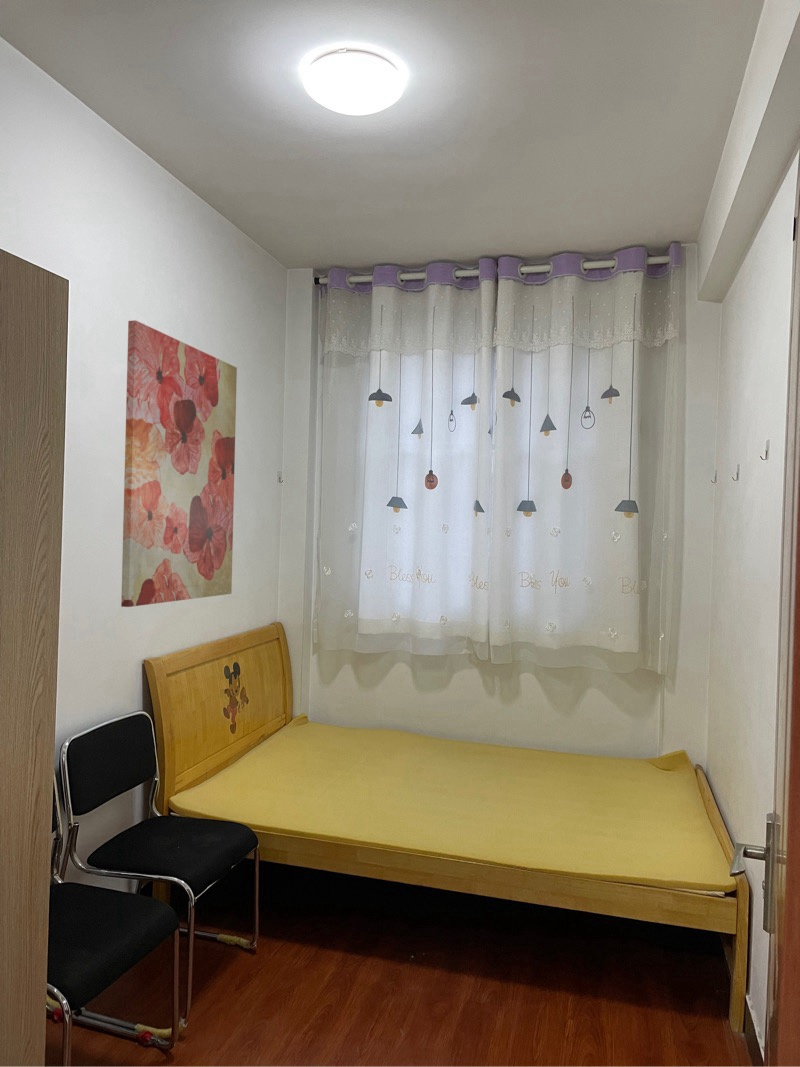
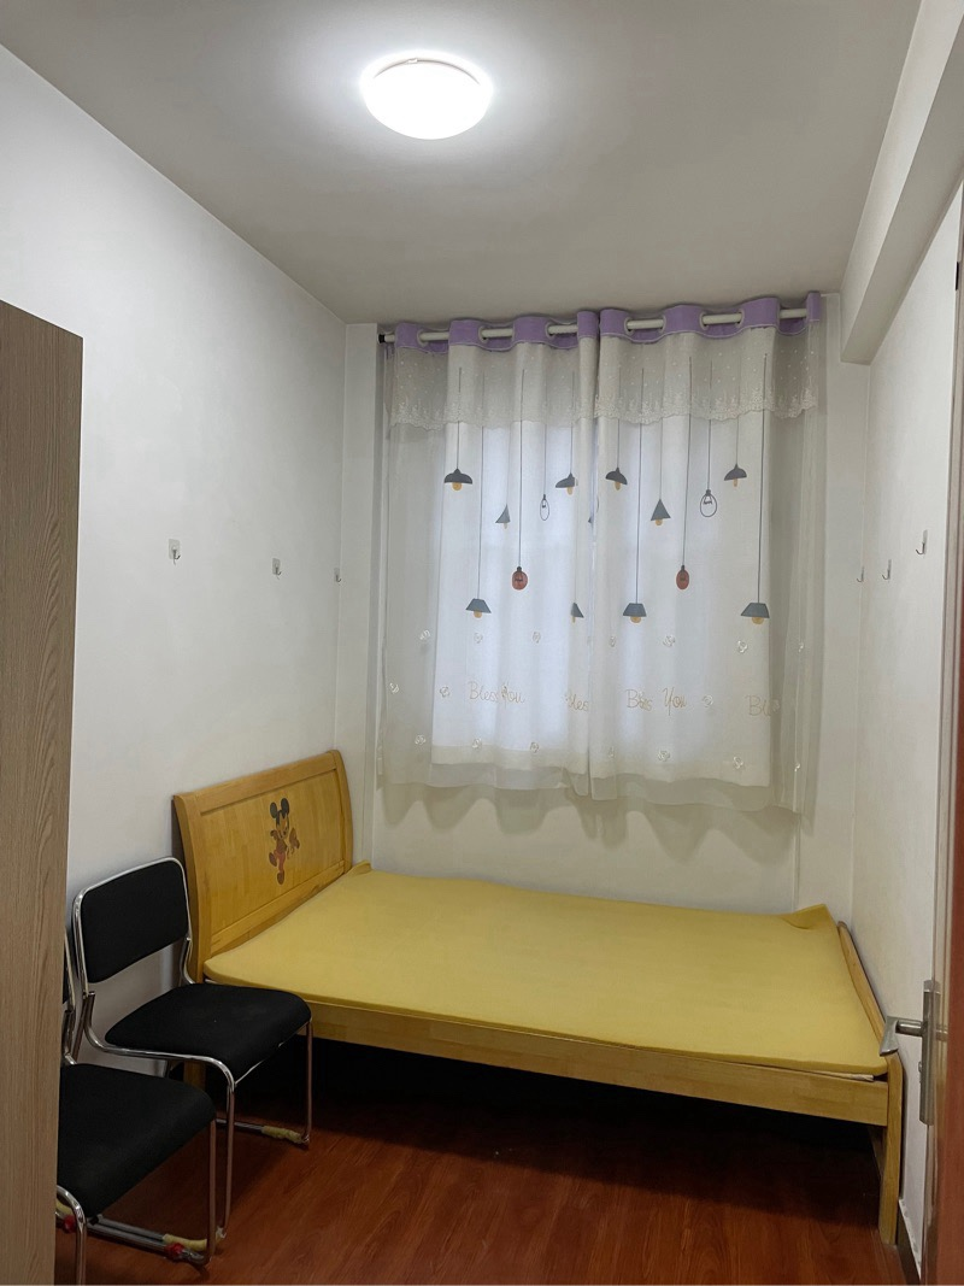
- wall art (185, 473)
